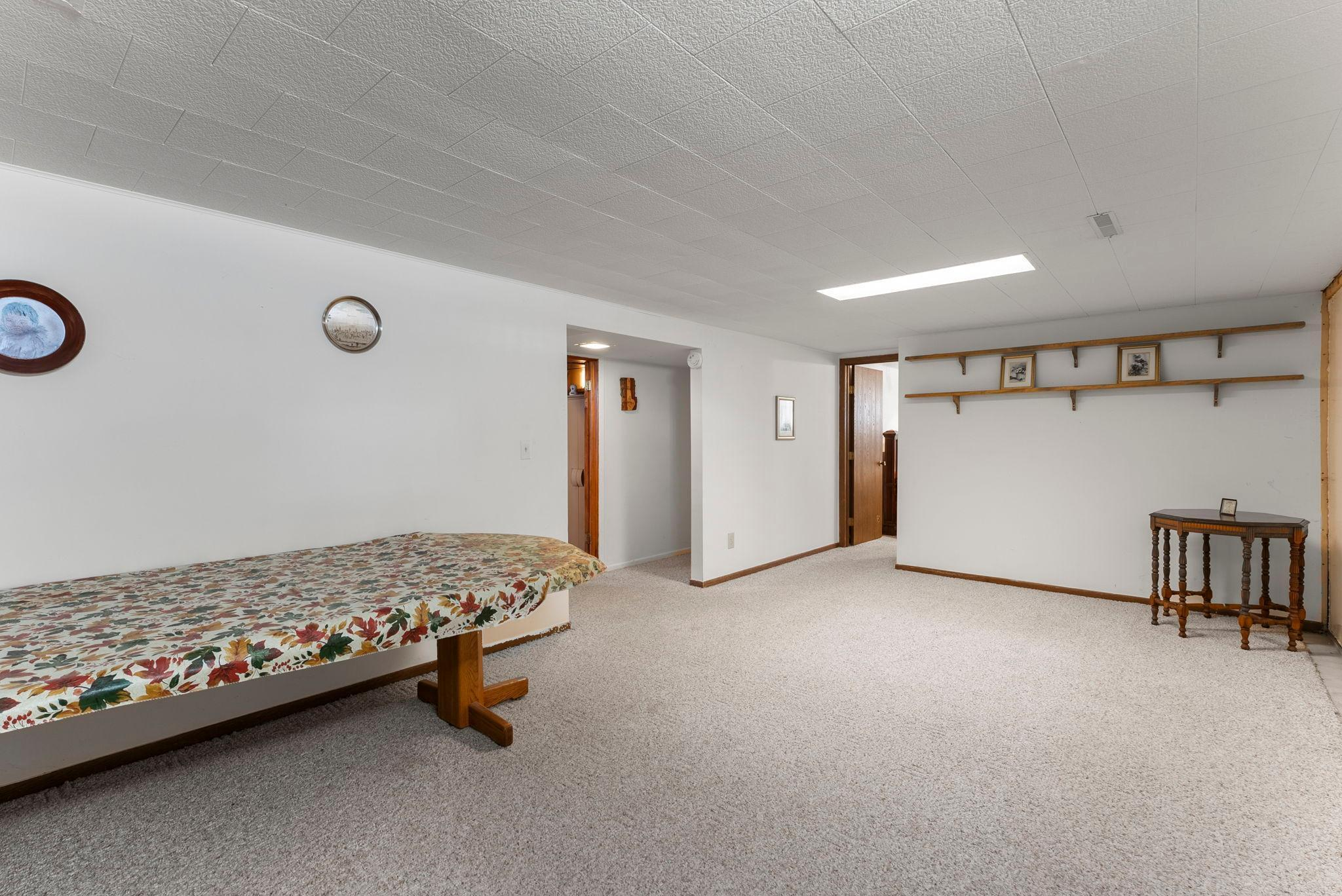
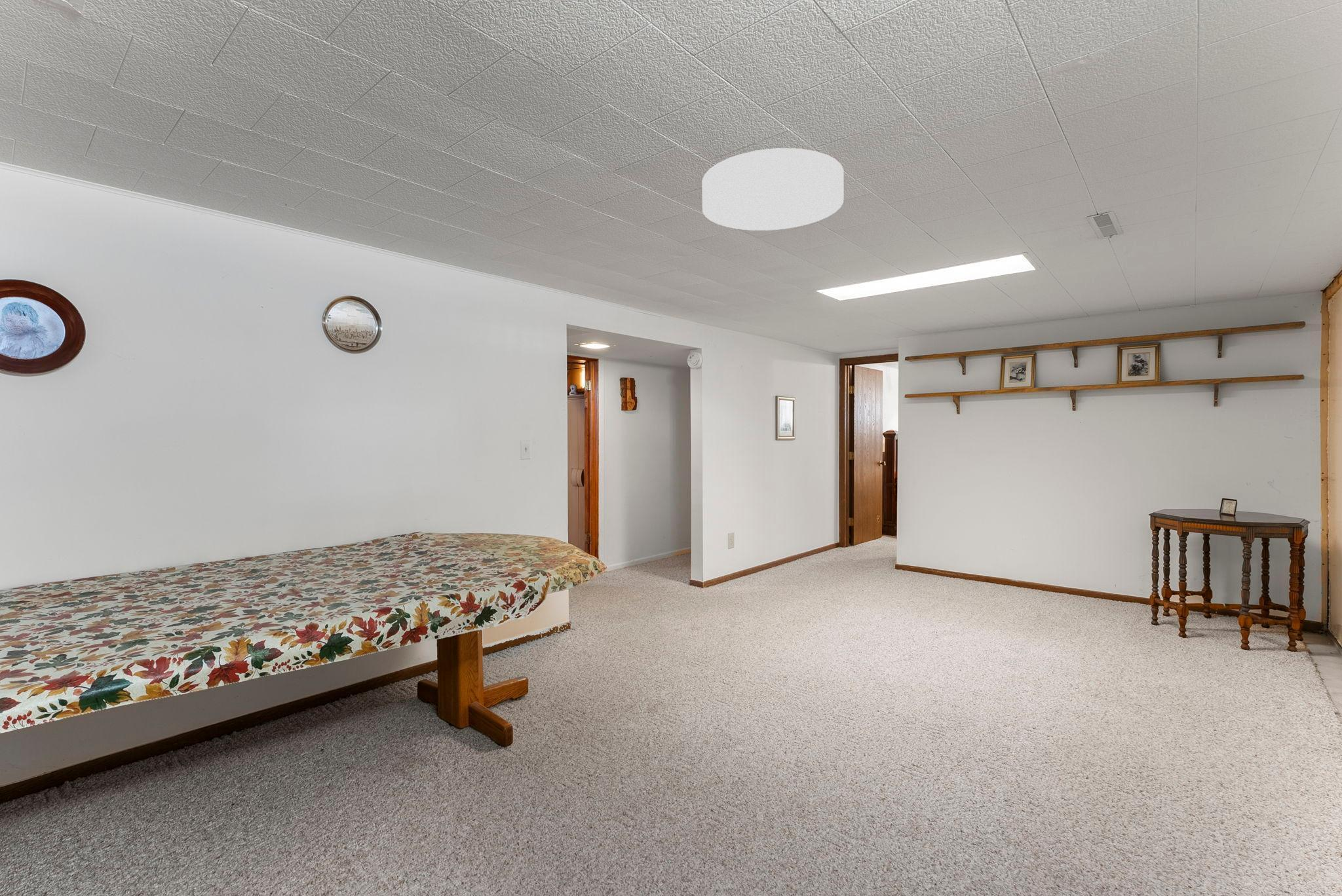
+ ceiling light (771, 194)
